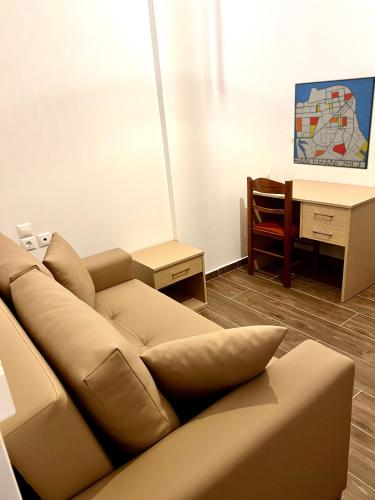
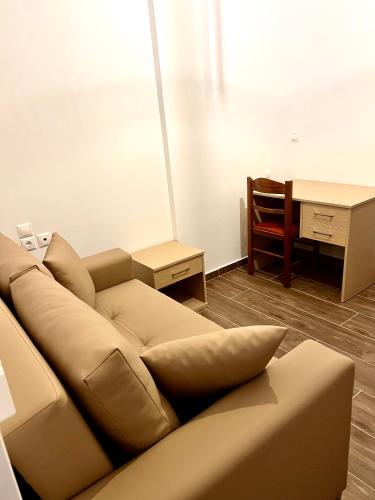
- wall art (329, 124)
